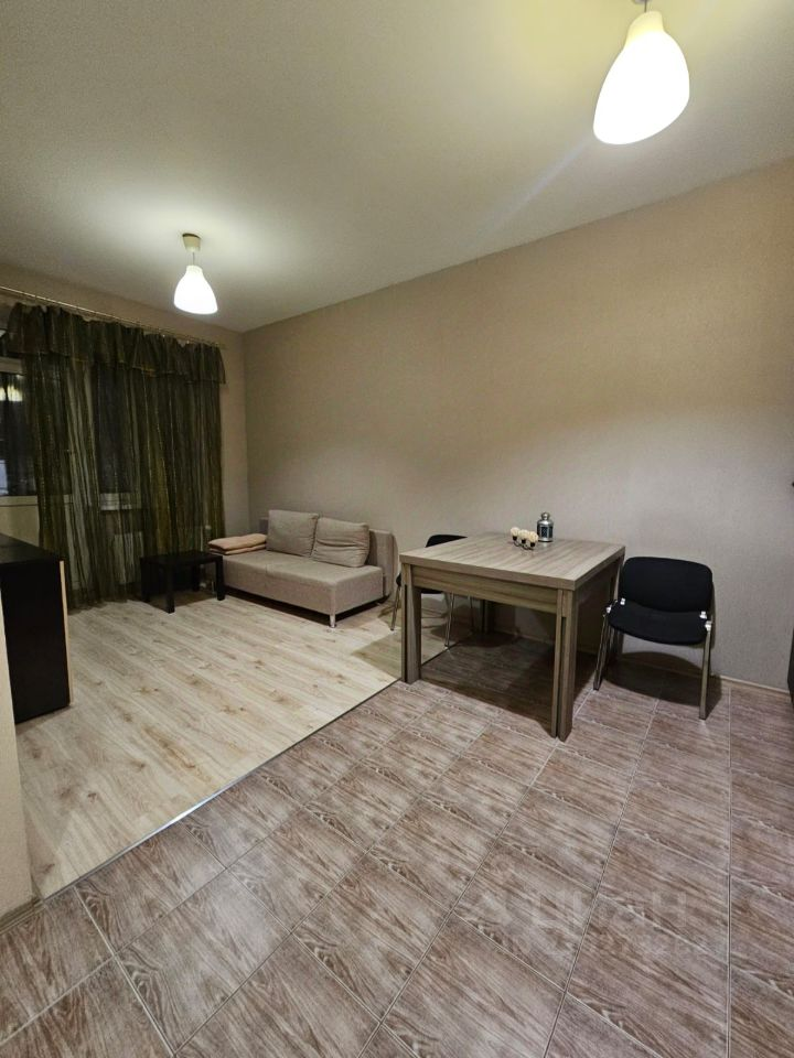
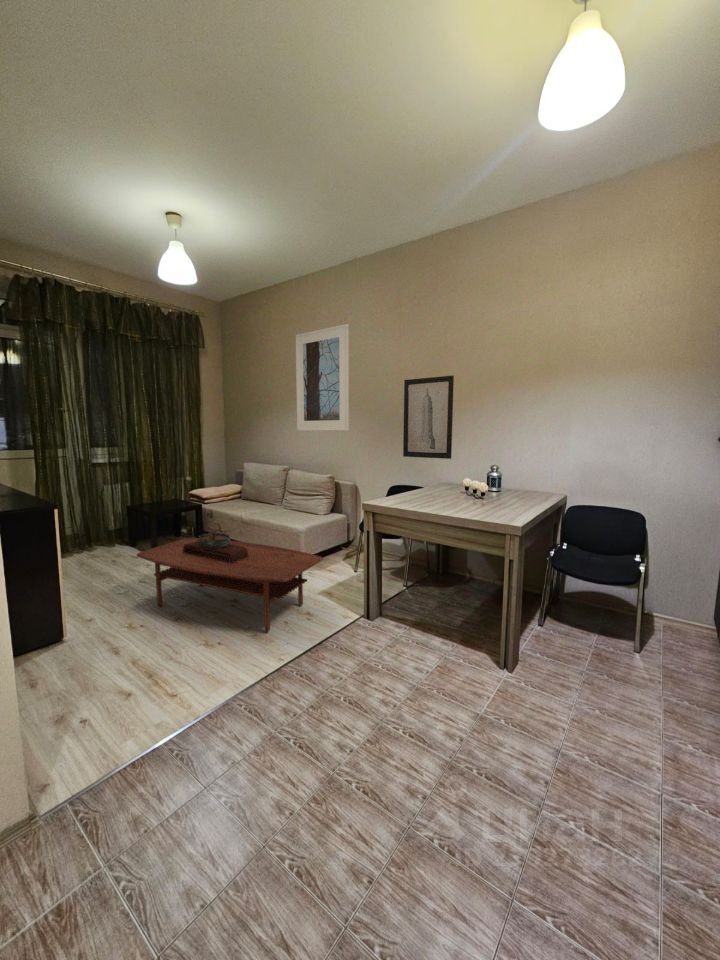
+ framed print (321, 381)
+ bonsai tree (214, 531)
+ wall art (427, 418)
+ coffee table (229, 580)
